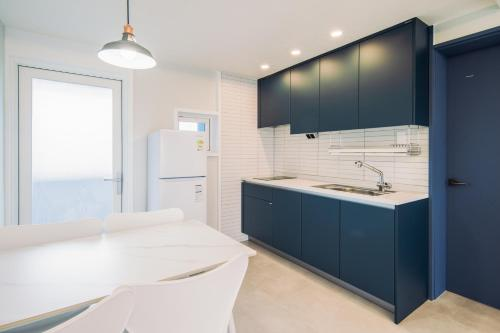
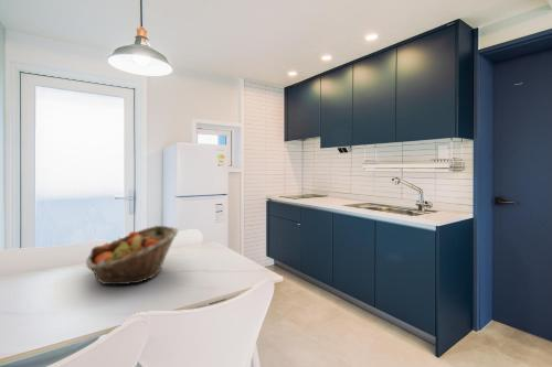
+ fruit basket (134, 251)
